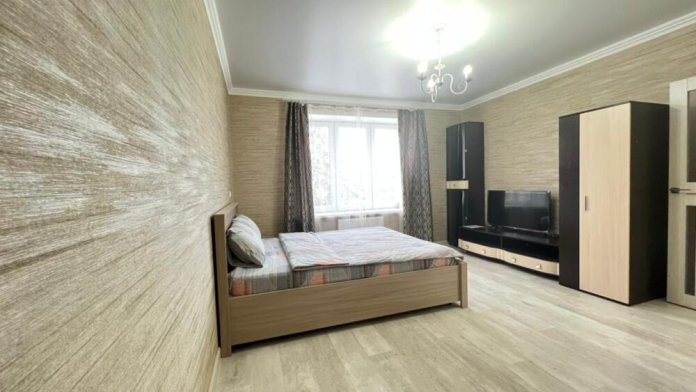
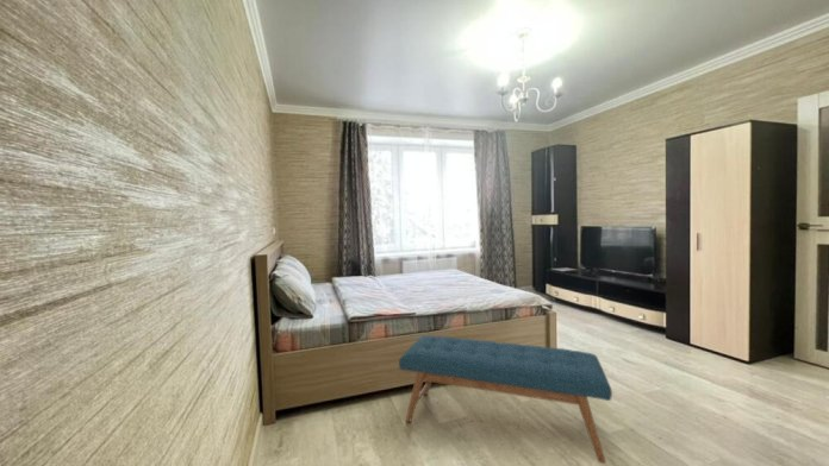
+ bench (497, 385)
